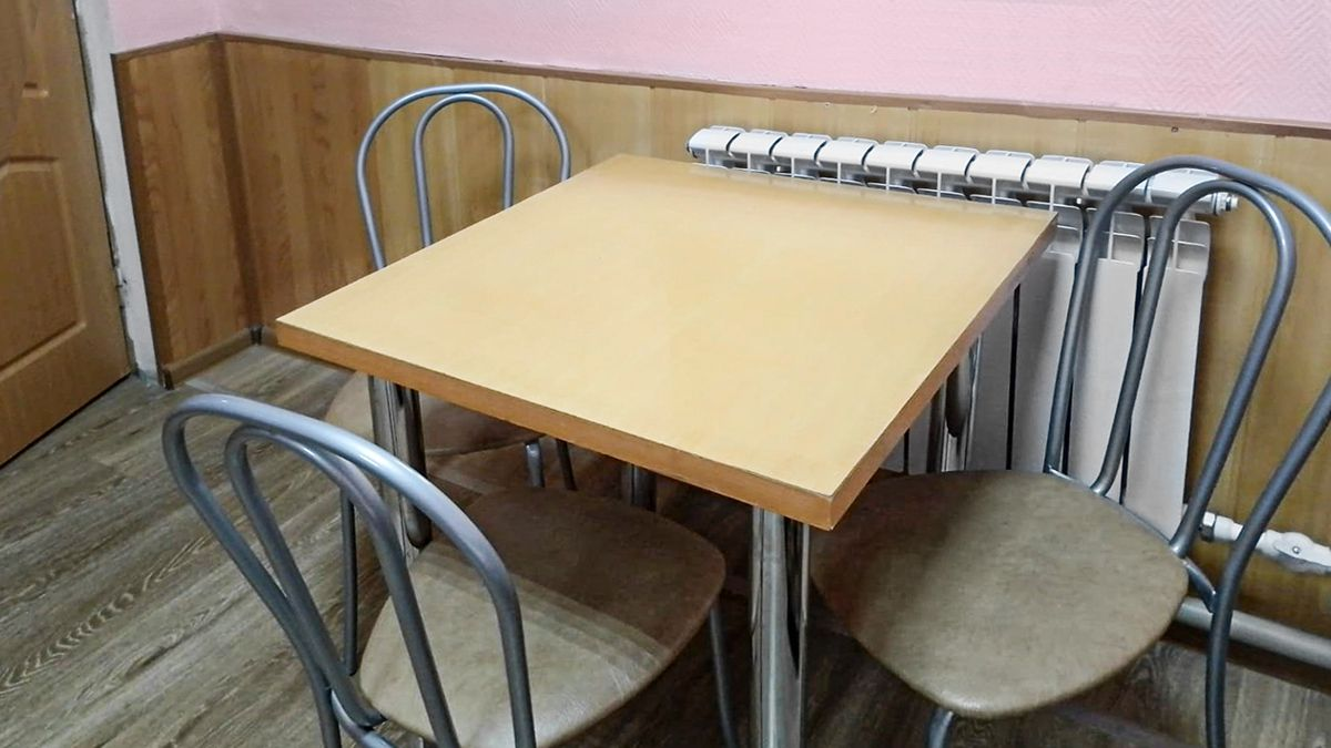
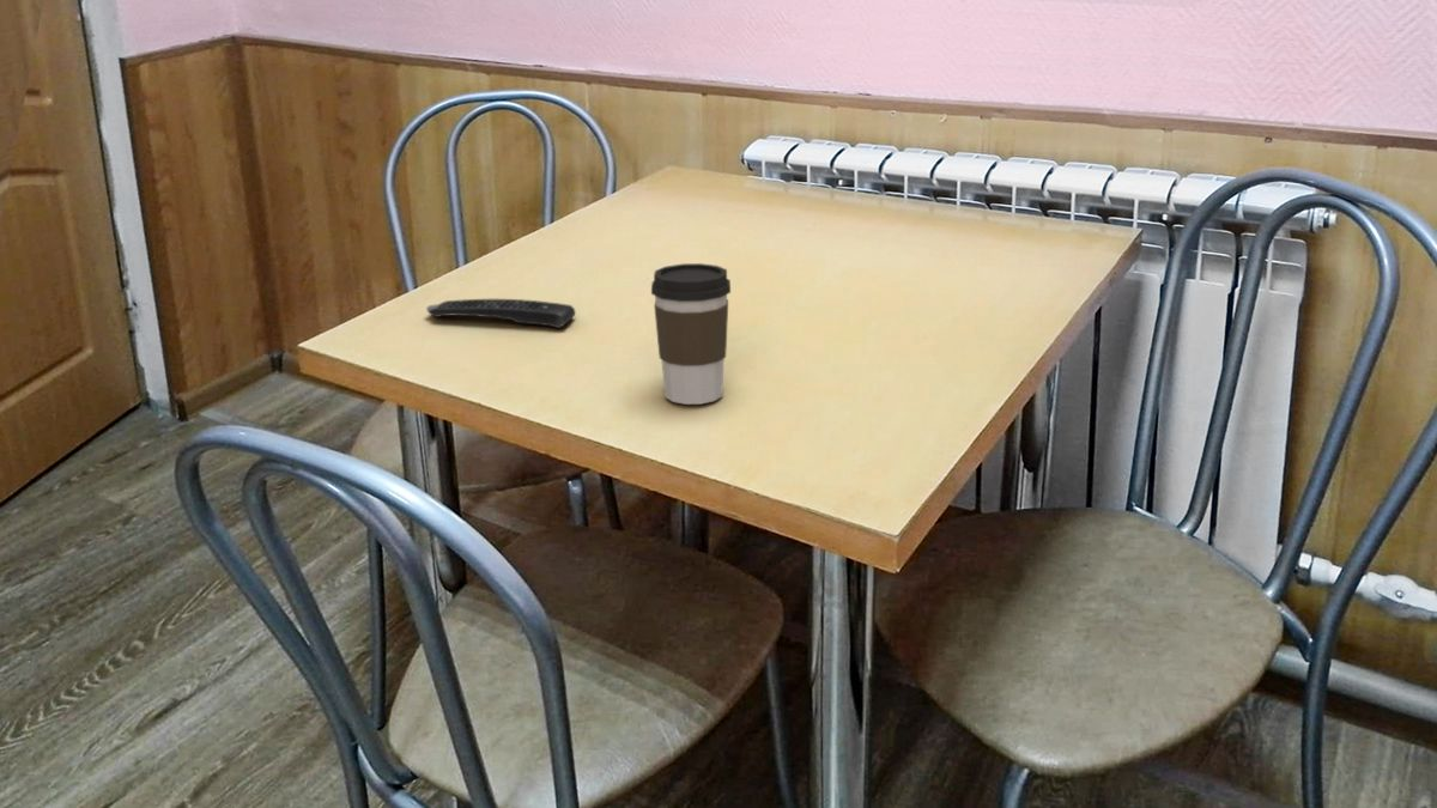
+ remote control (497, 310)
+ coffee cup (692, 334)
